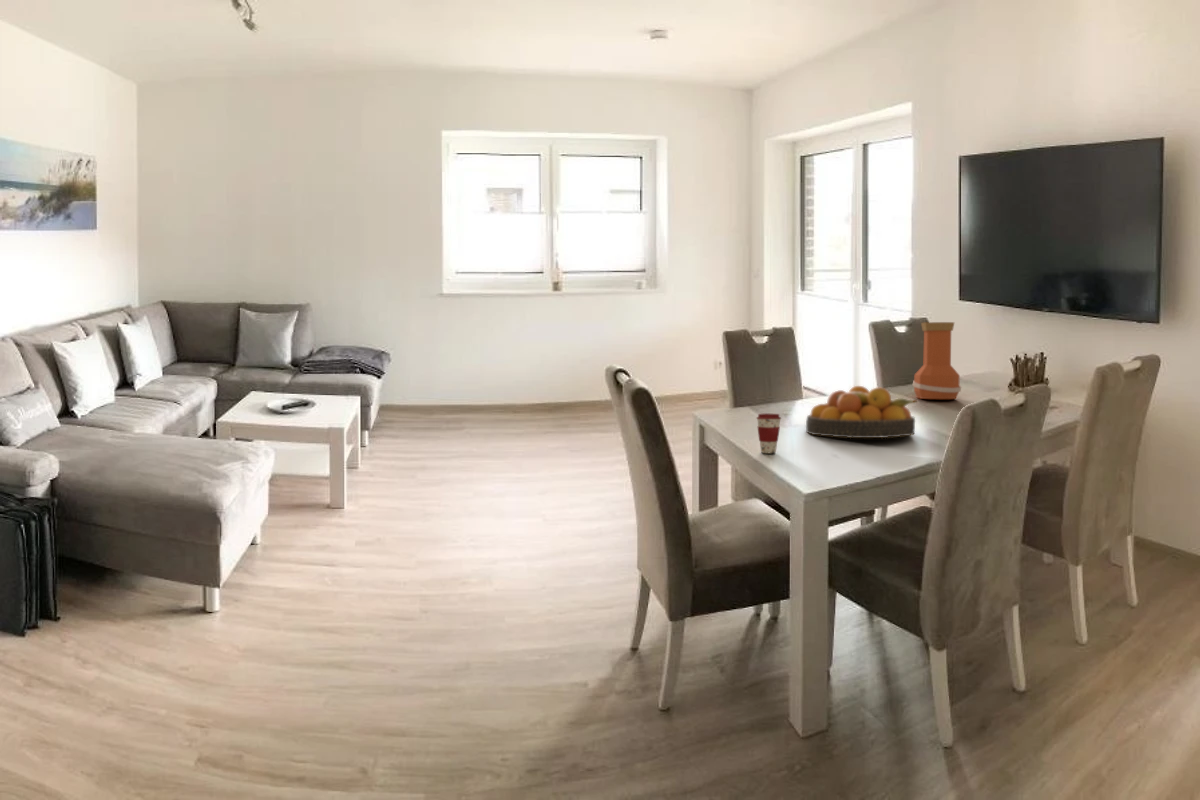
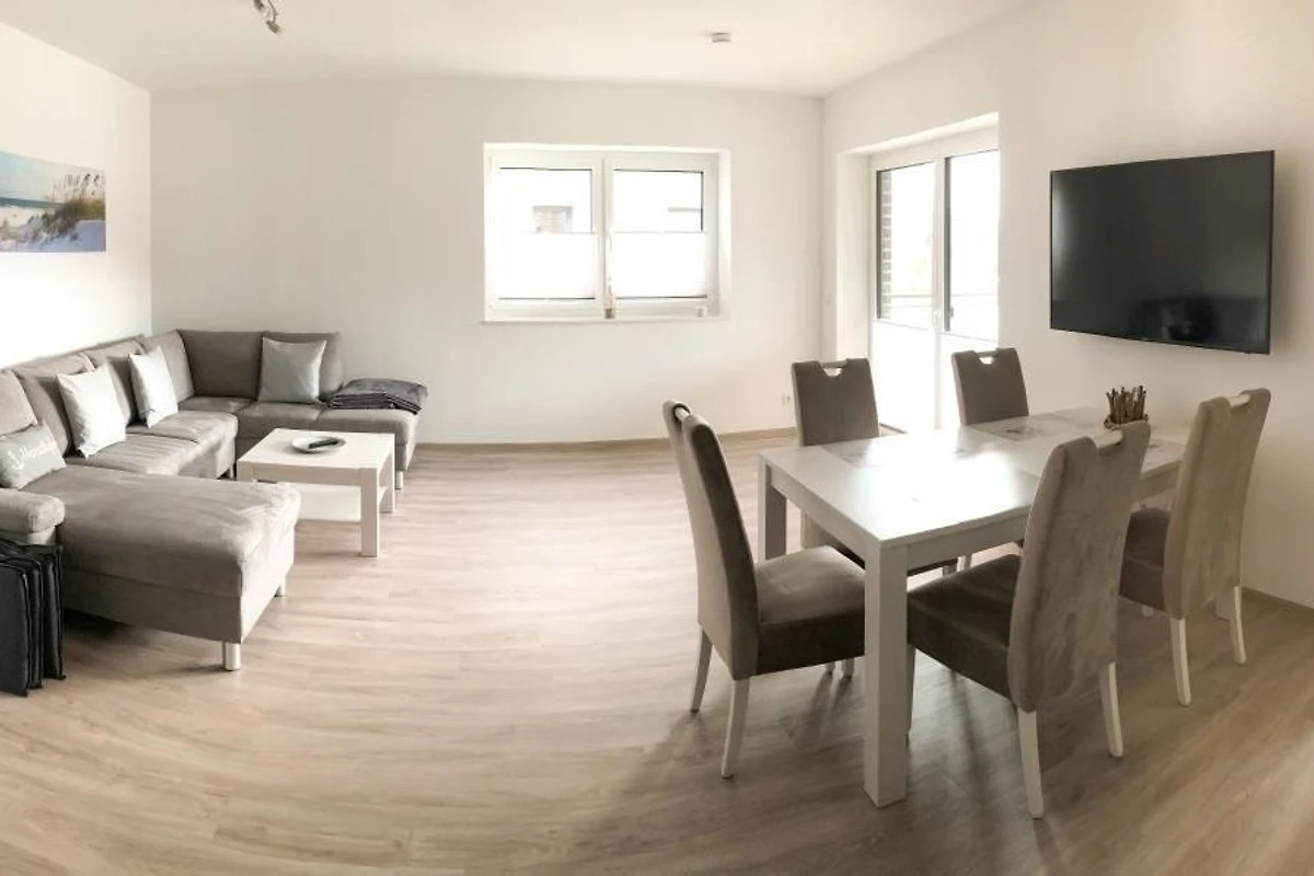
- coffee cup (768, 433)
- fruit bowl (859, 410)
- vase (937, 360)
